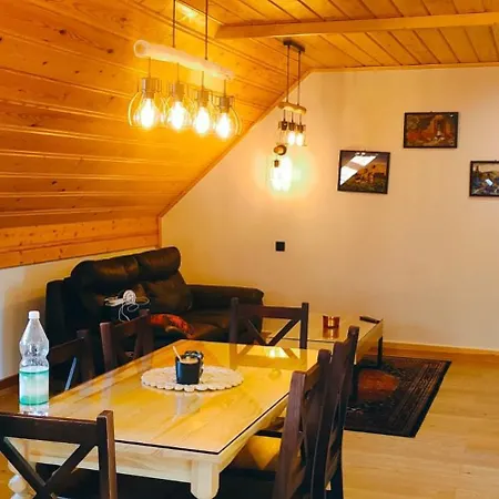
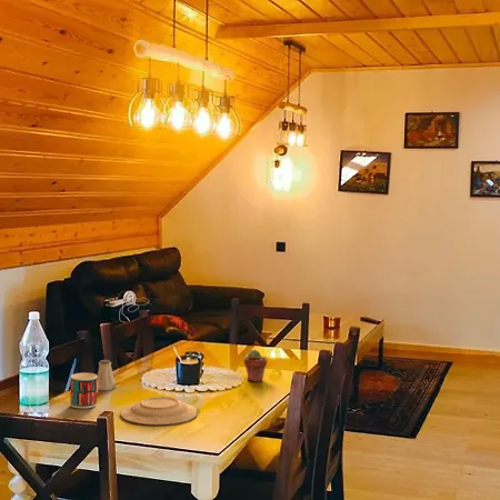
+ mug (84, 389)
+ saltshaker (104, 373)
+ potted succulent (254, 364)
+ plate (159, 408)
